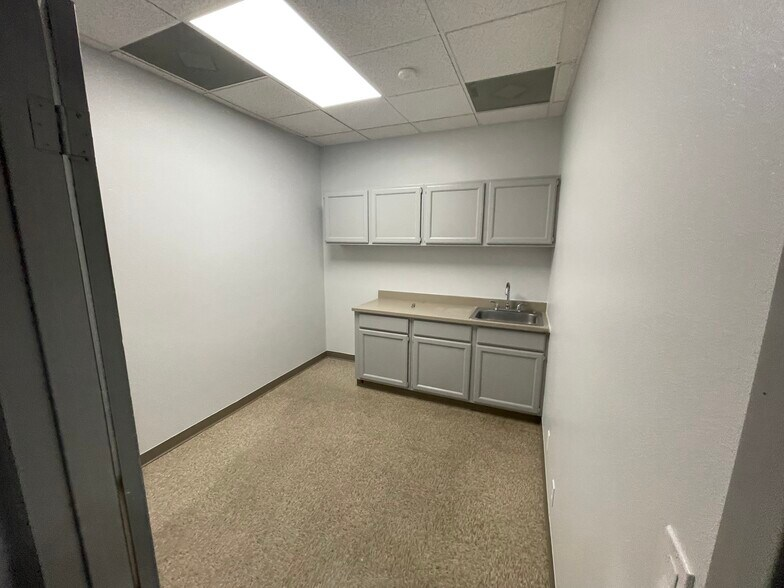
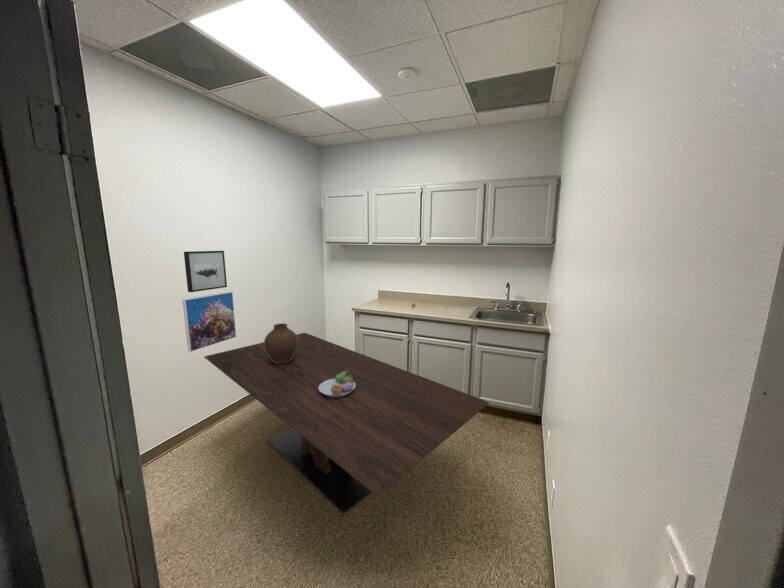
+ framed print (211, 319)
+ vase (281, 342)
+ dining table (325, 416)
+ wall art (206, 270)
+ fruit bowl (338, 382)
